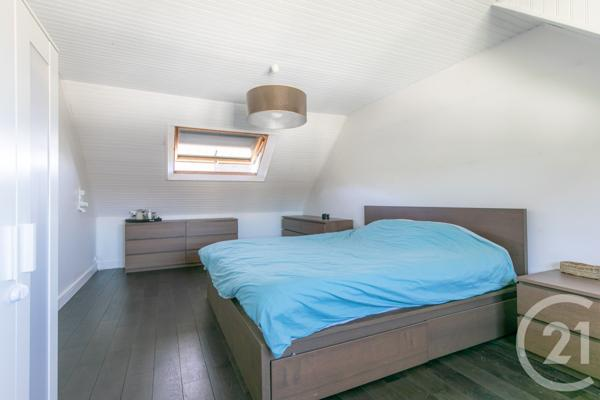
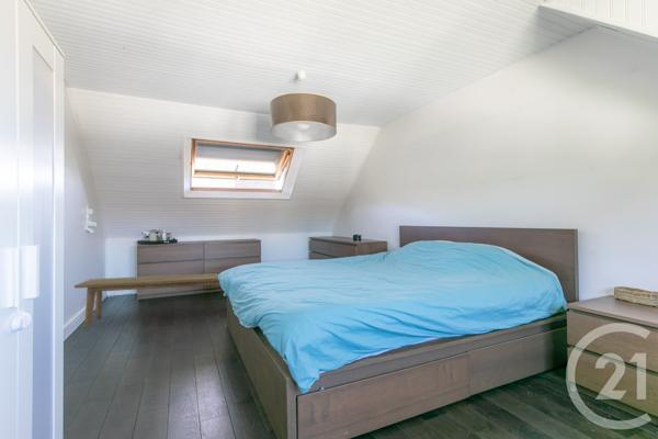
+ bench (171, 286)
